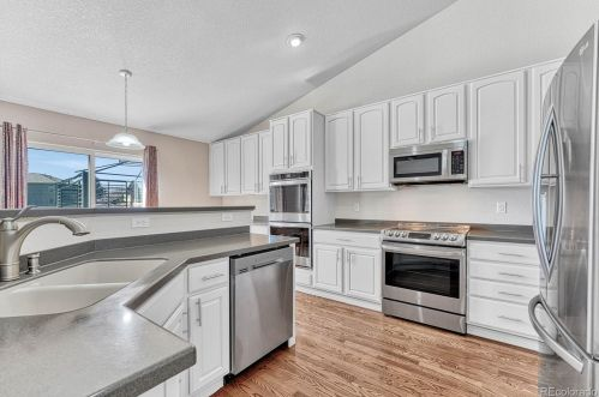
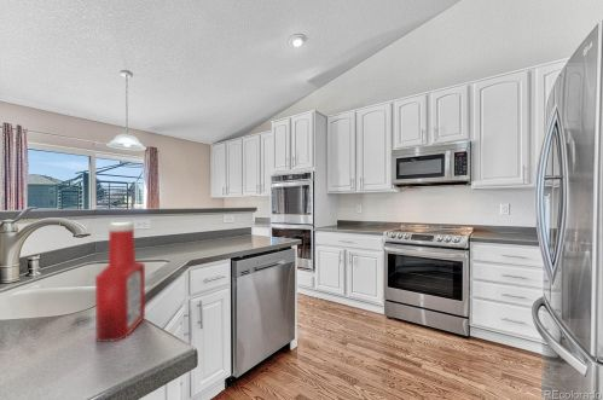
+ soap bottle (122, 274)
